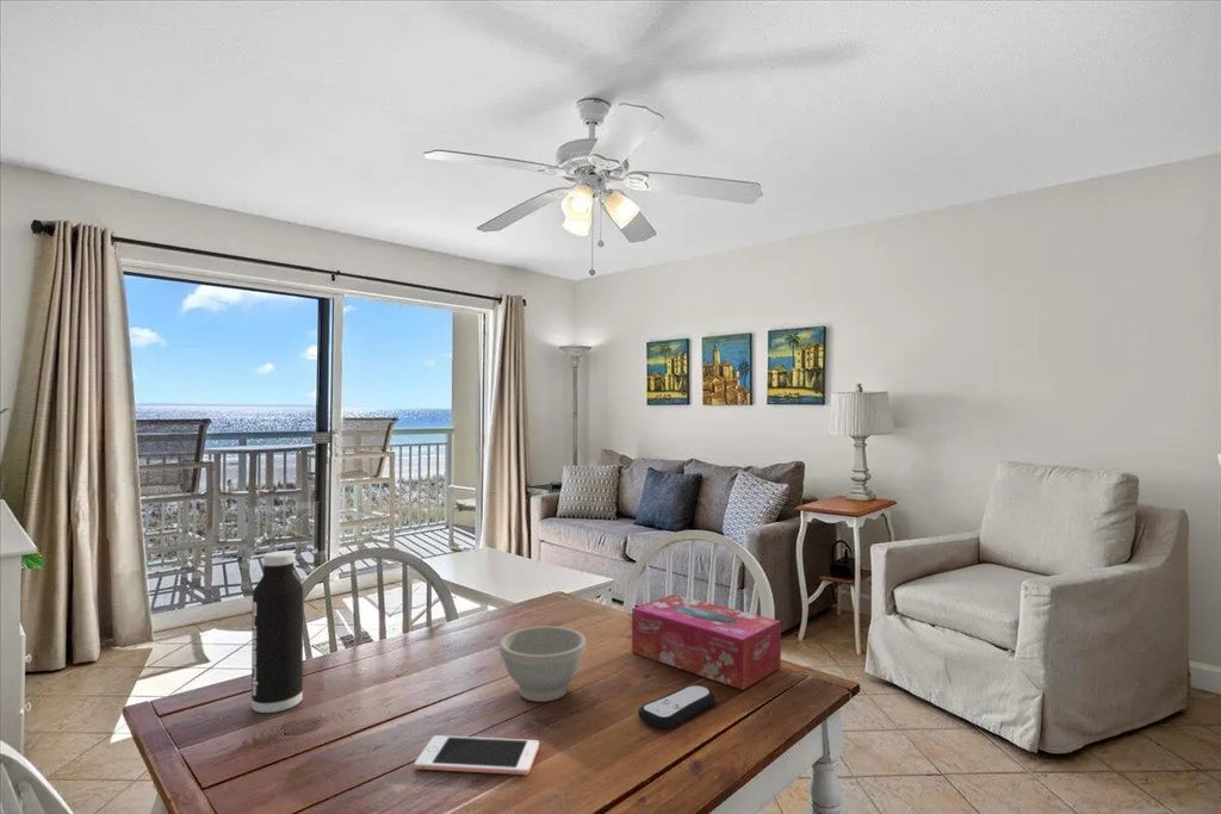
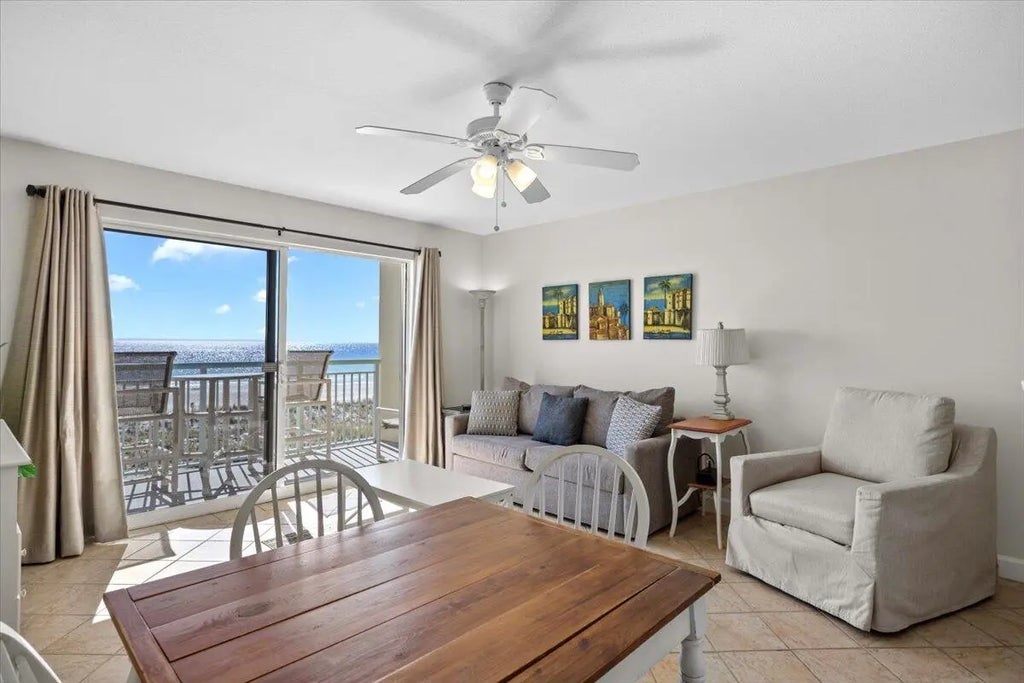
- tissue box (704, 636)
- bowl (543, 665)
- water bottle (278, 628)
- cell phone (478, 754)
- remote control (678, 704)
